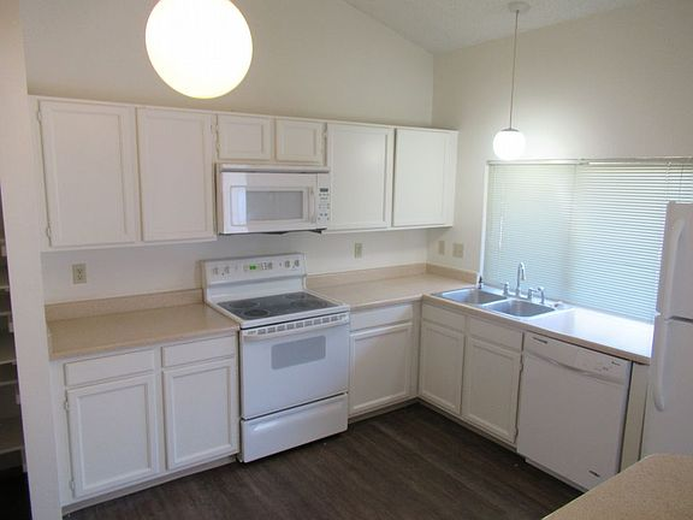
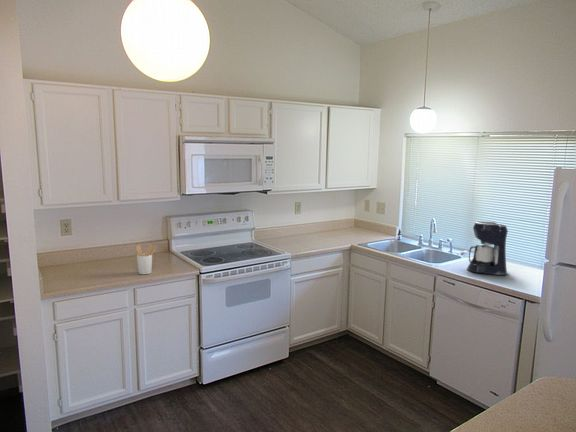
+ utensil holder (147, 258)
+ coffee maker (489, 247)
